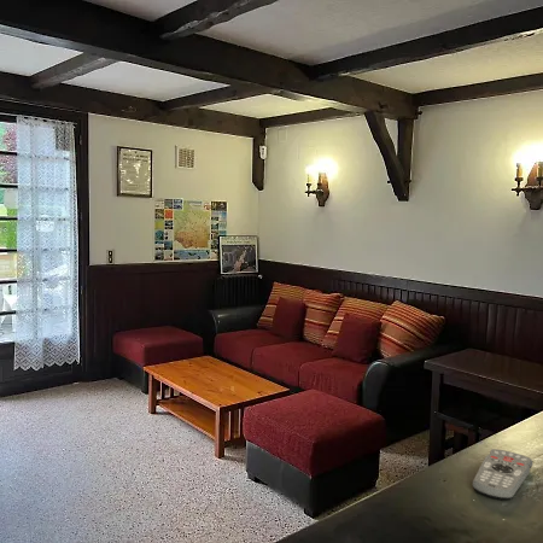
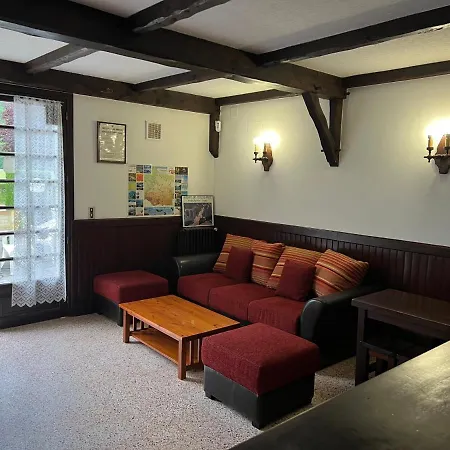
- remote control (501, 473)
